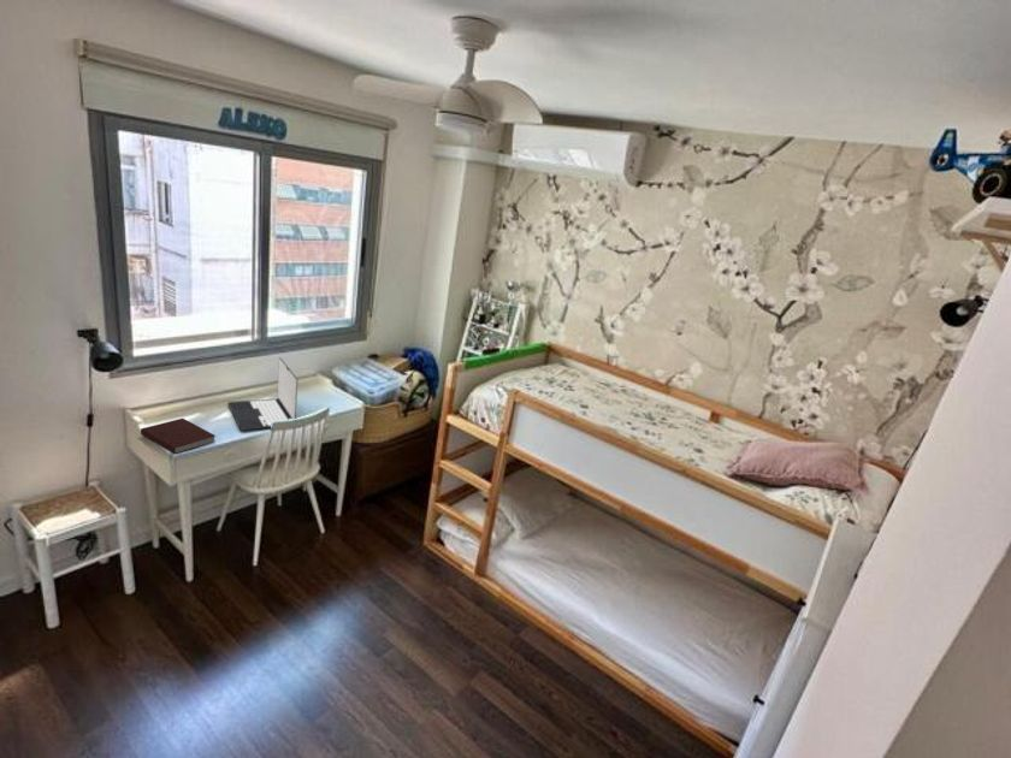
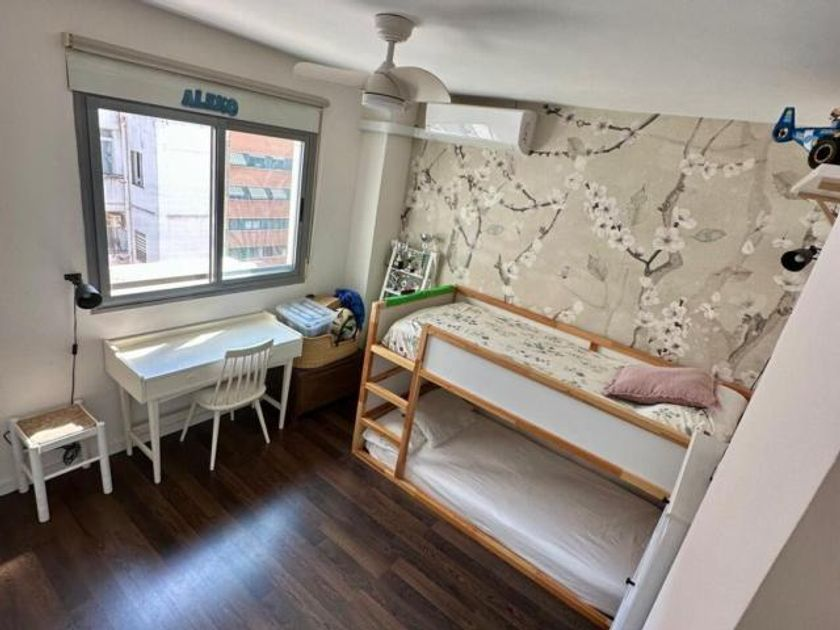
- laptop (261, 399)
- notebook (178, 434)
